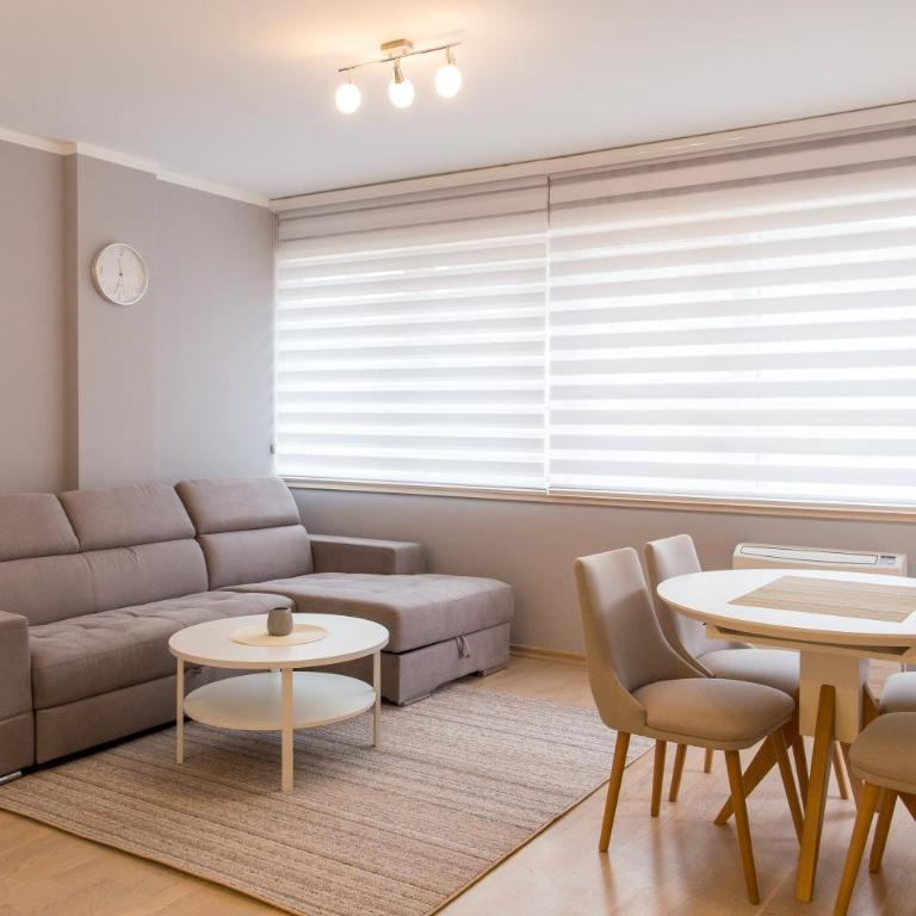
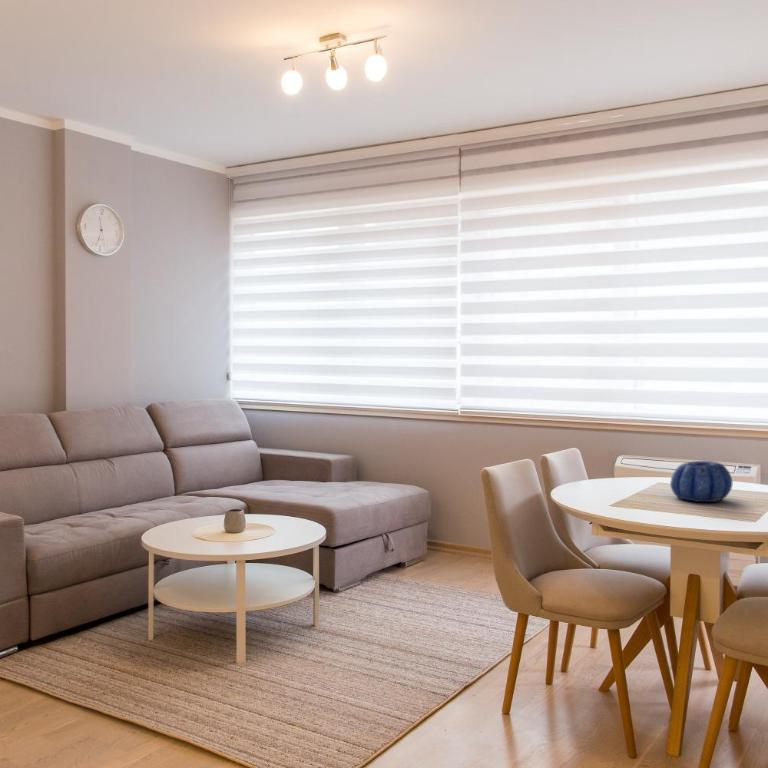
+ decorative bowl (700, 480)
